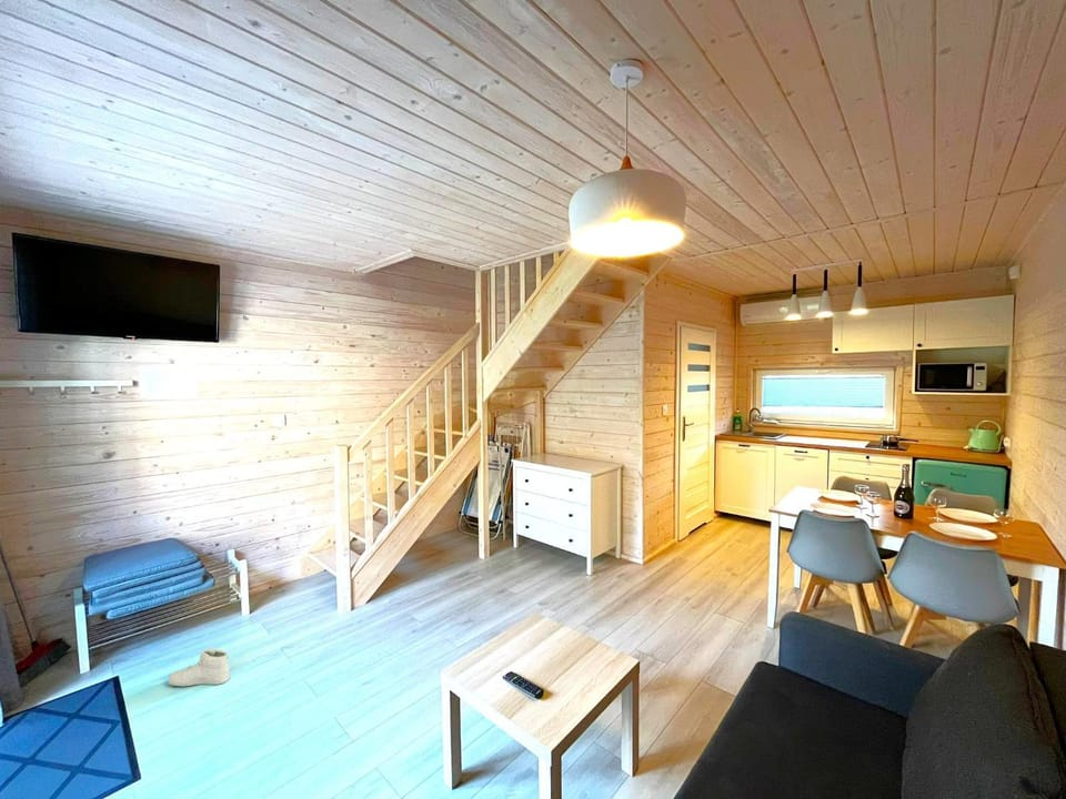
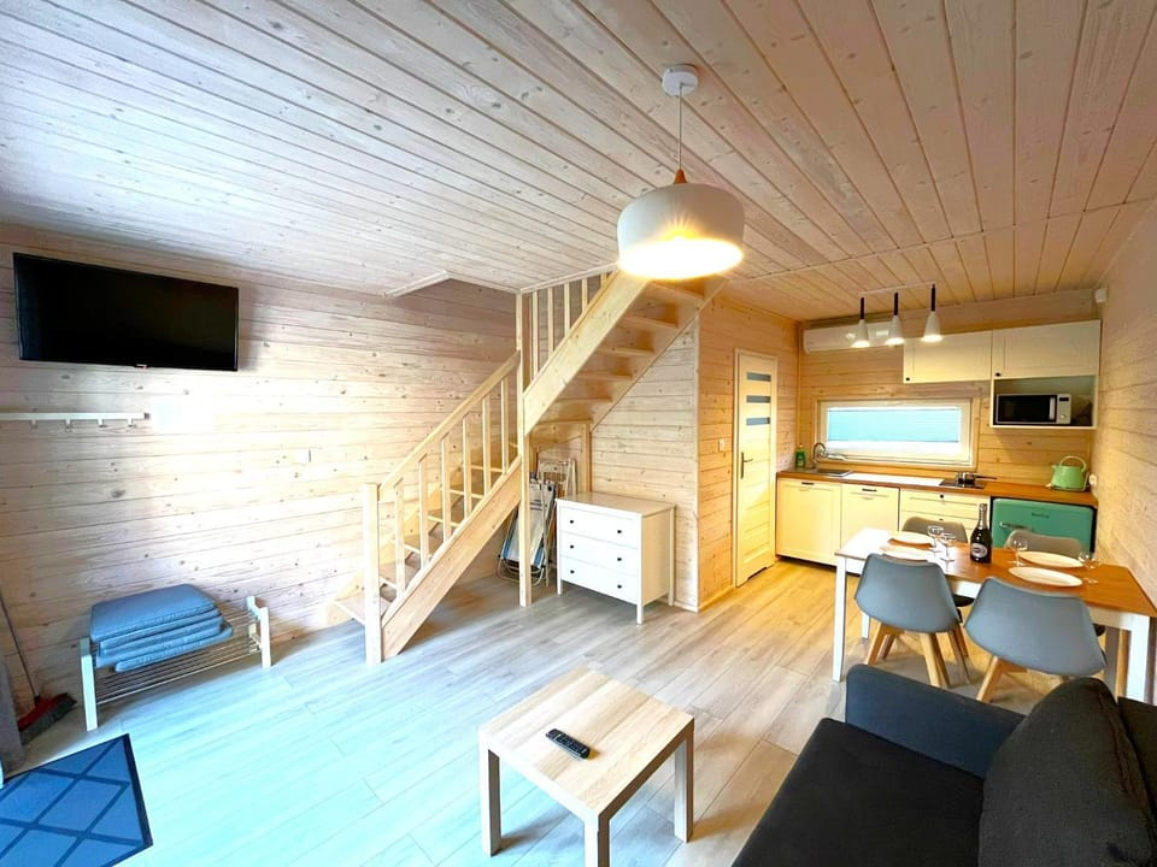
- sneaker (200, 665)
